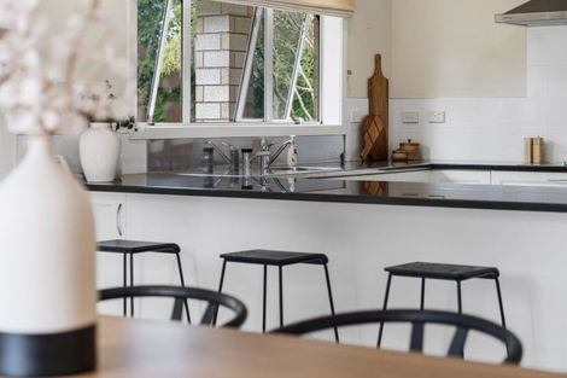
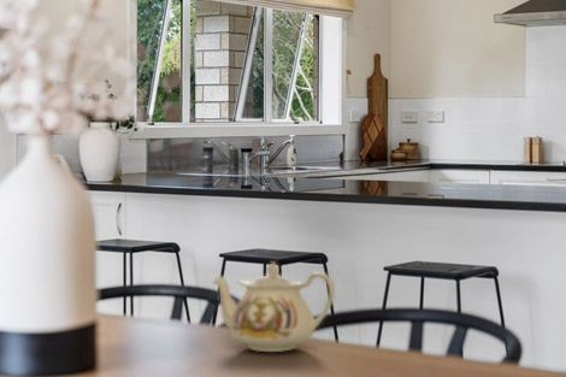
+ teapot (272, 305)
